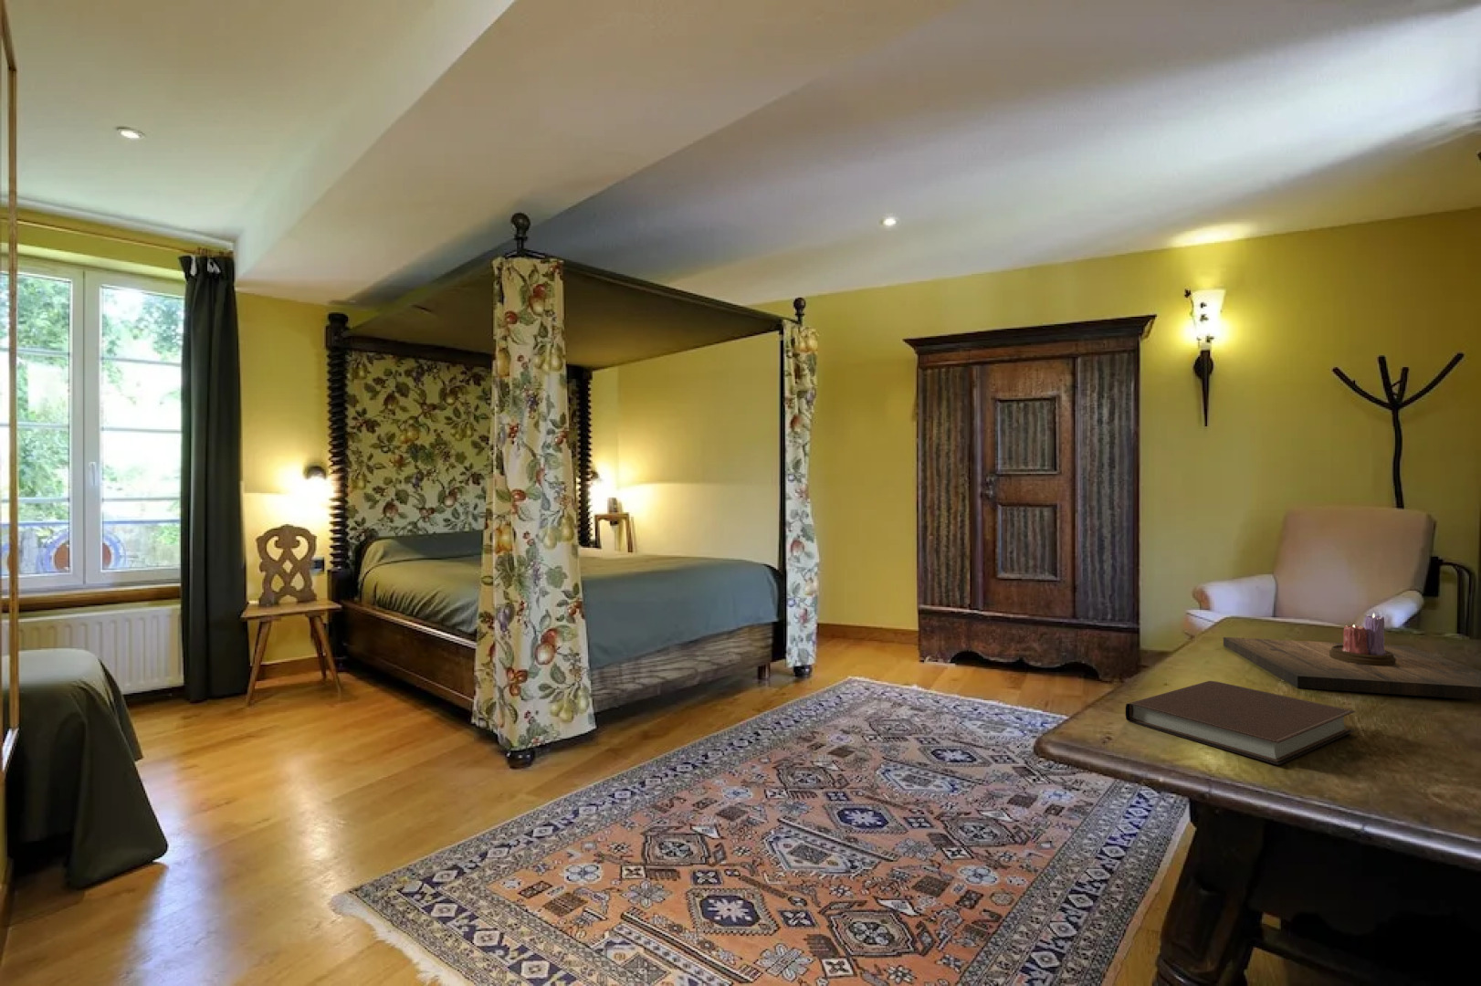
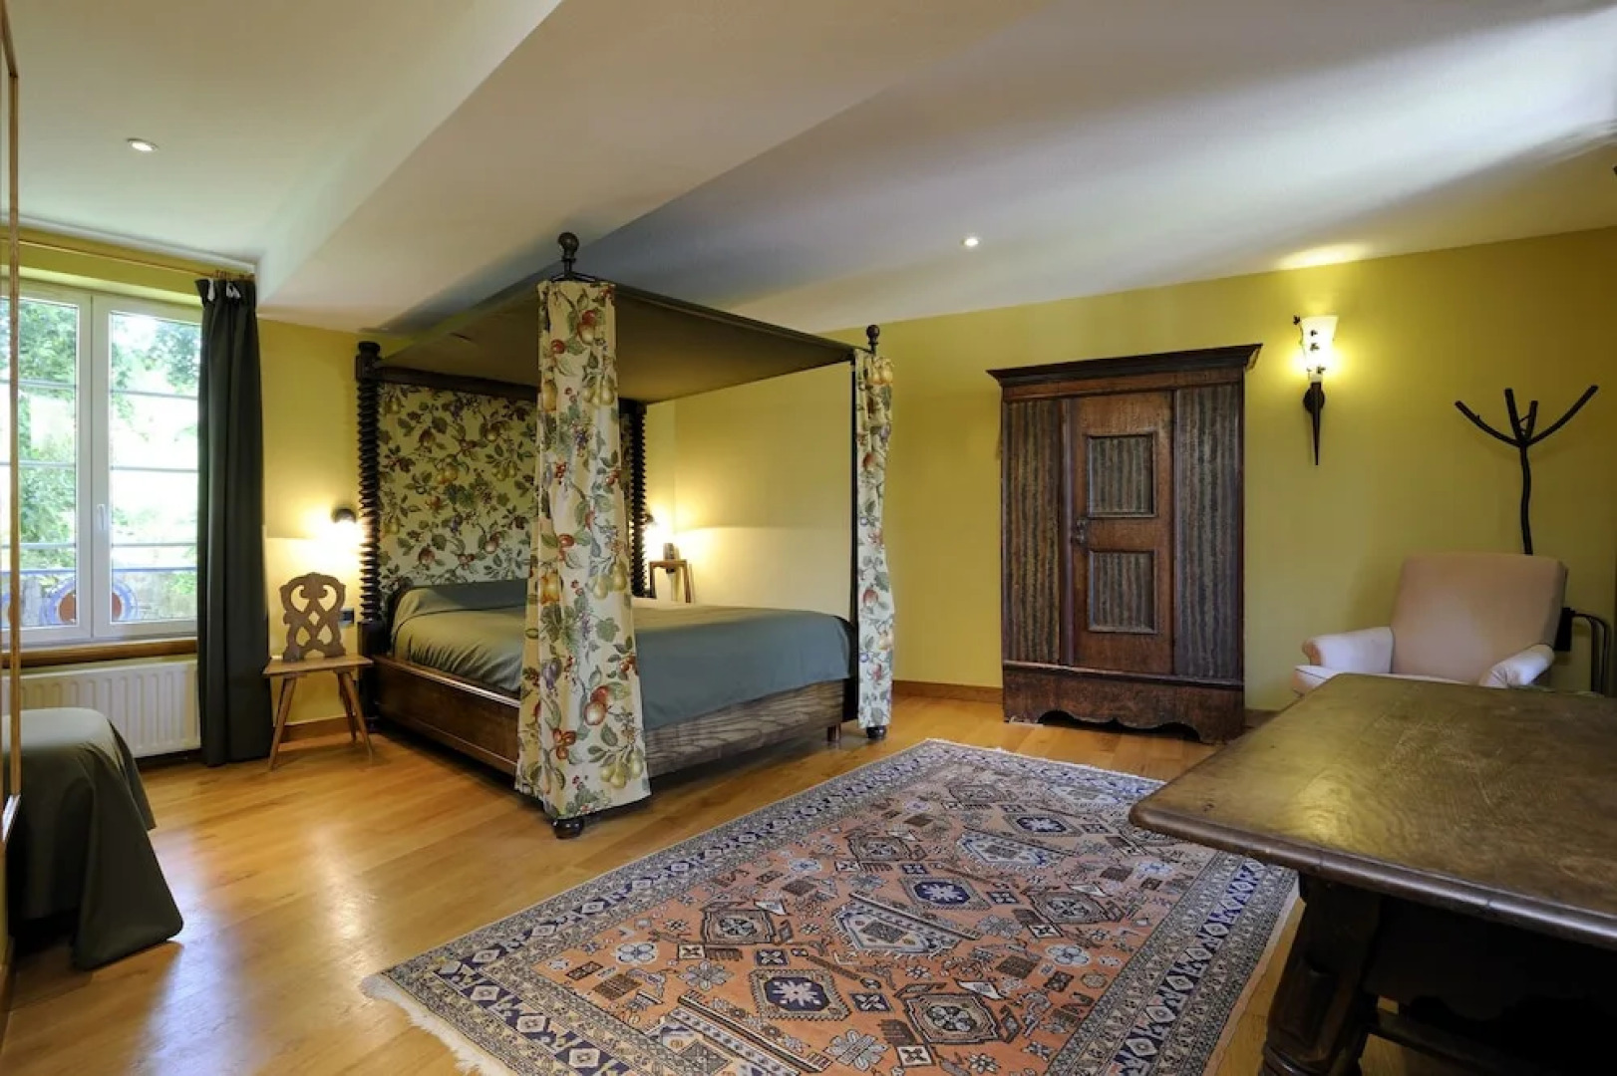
- candle (1357, 640)
- notebook (1237, 715)
